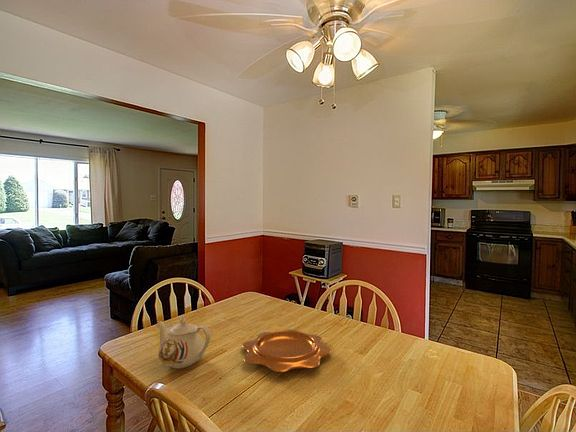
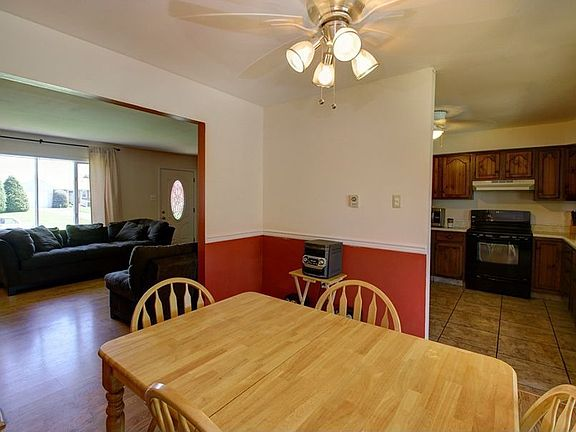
- teapot (182, 339)
- decorative bowl (285, 347)
